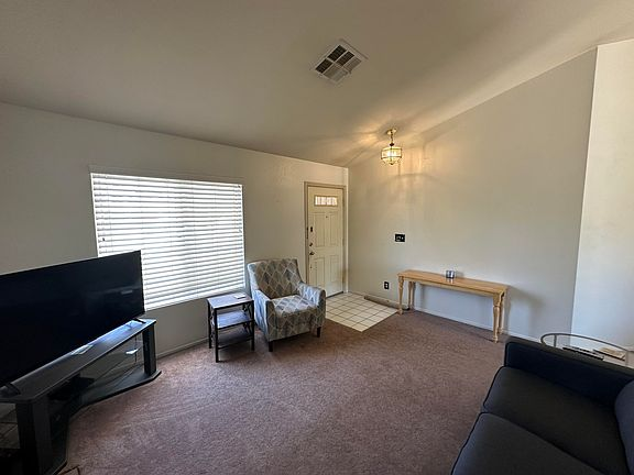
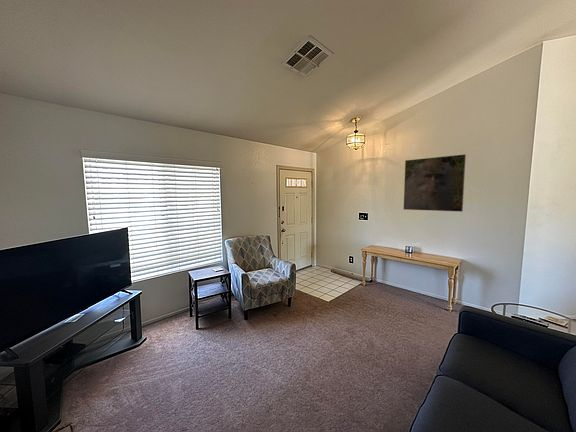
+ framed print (432, 184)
